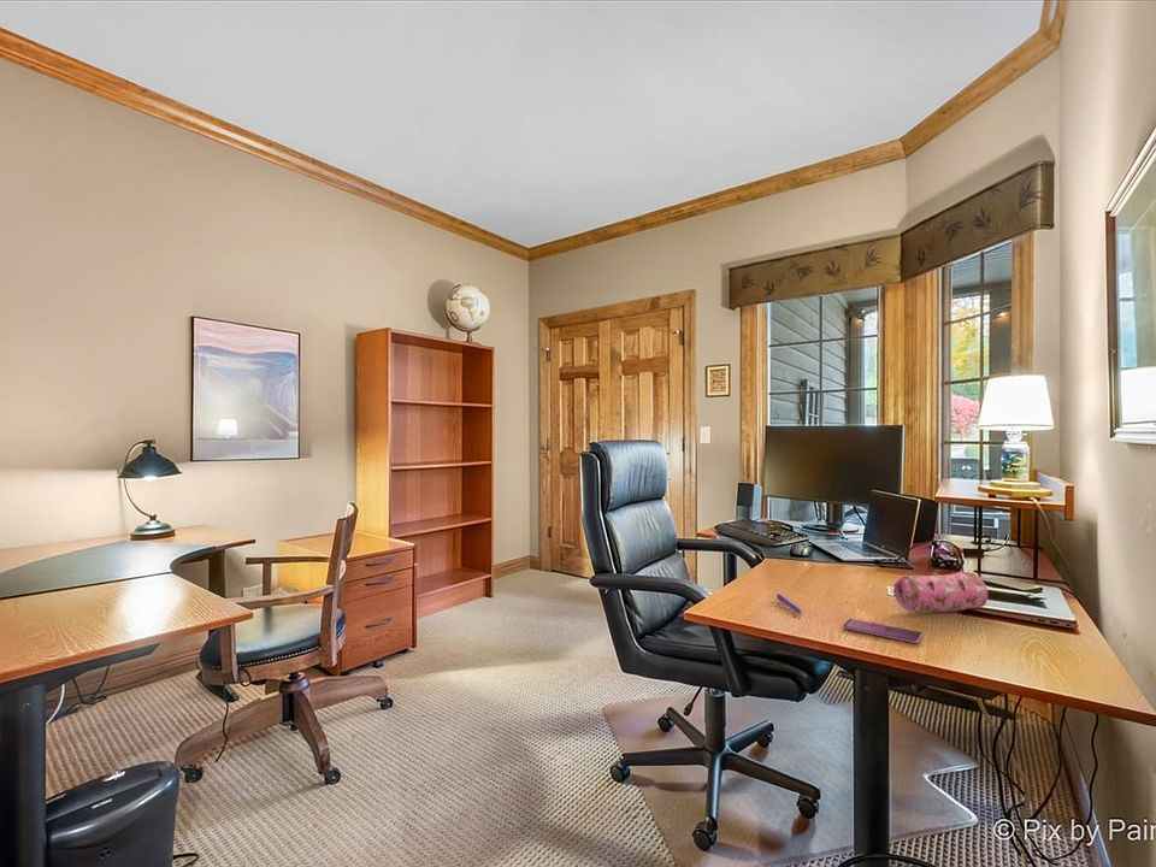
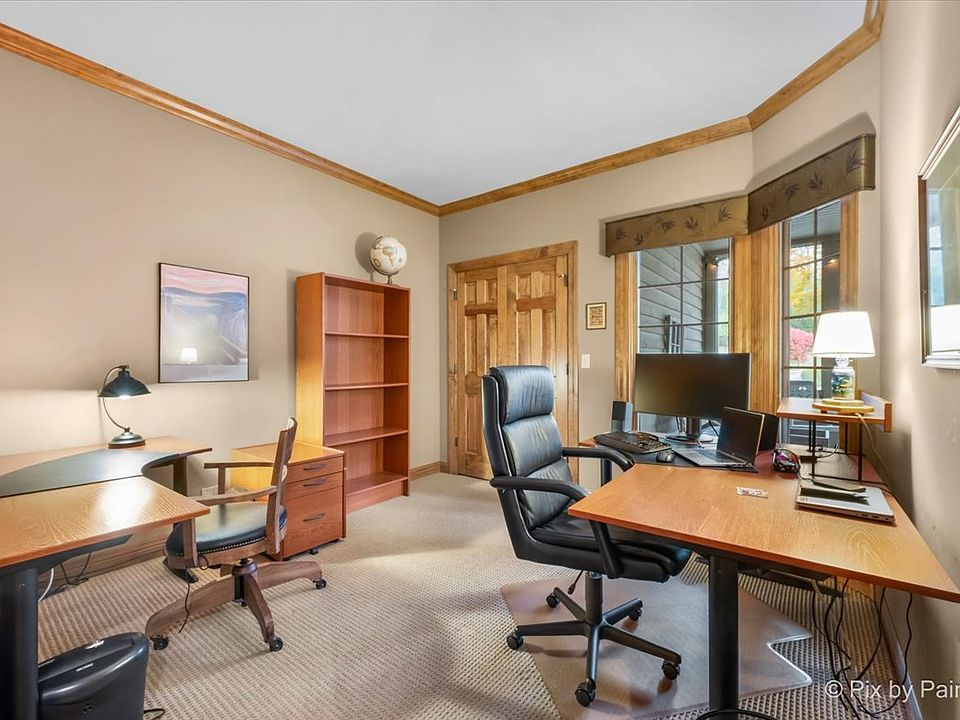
- pen (789, 603)
- smartphone (881, 630)
- pencil case (939, 591)
